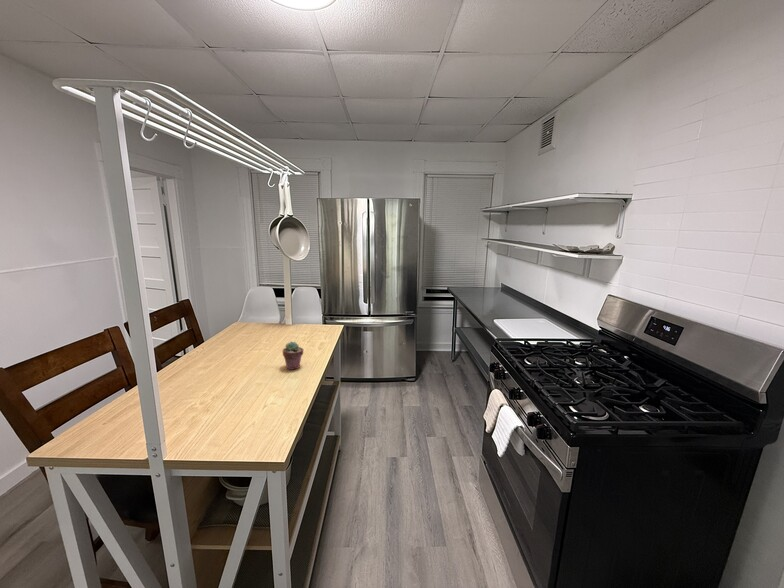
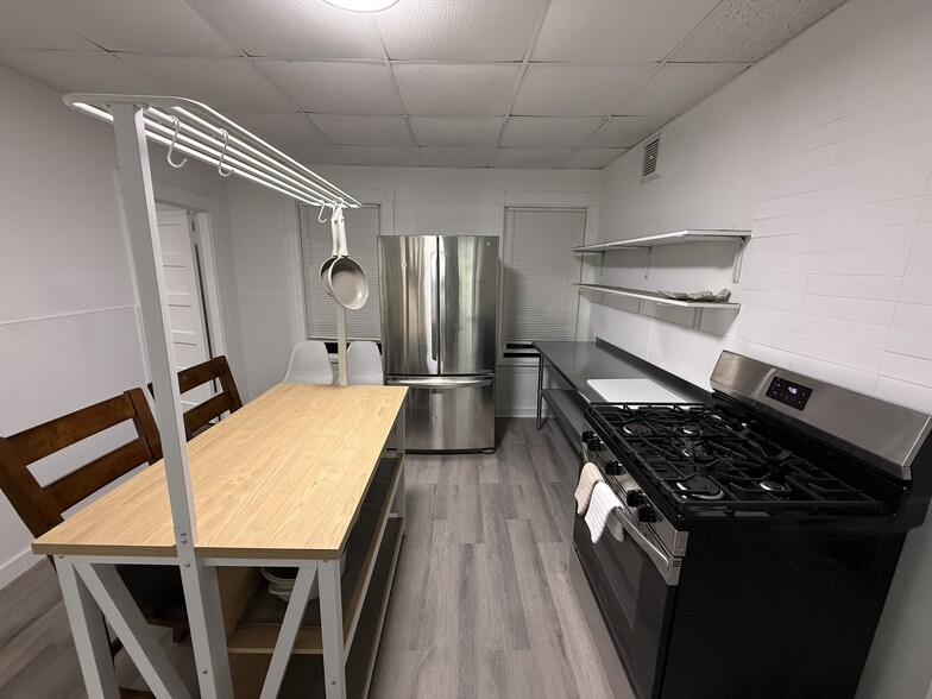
- potted succulent (293, 354)
